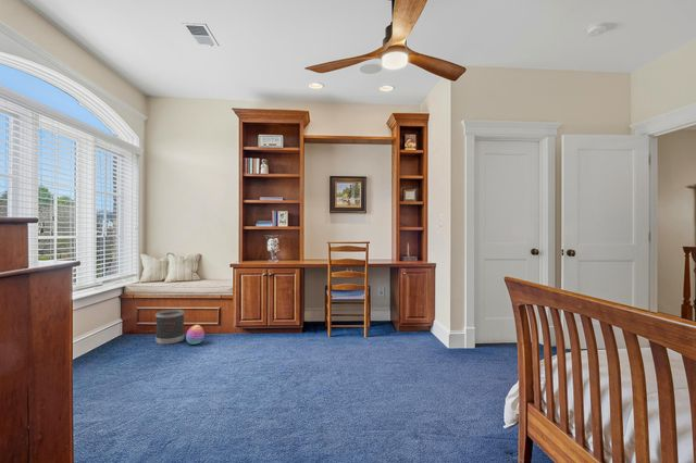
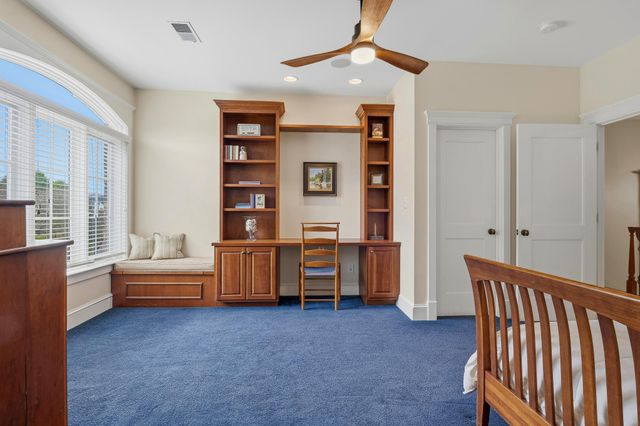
- stacking toy (195, 334)
- wastebasket (170, 326)
